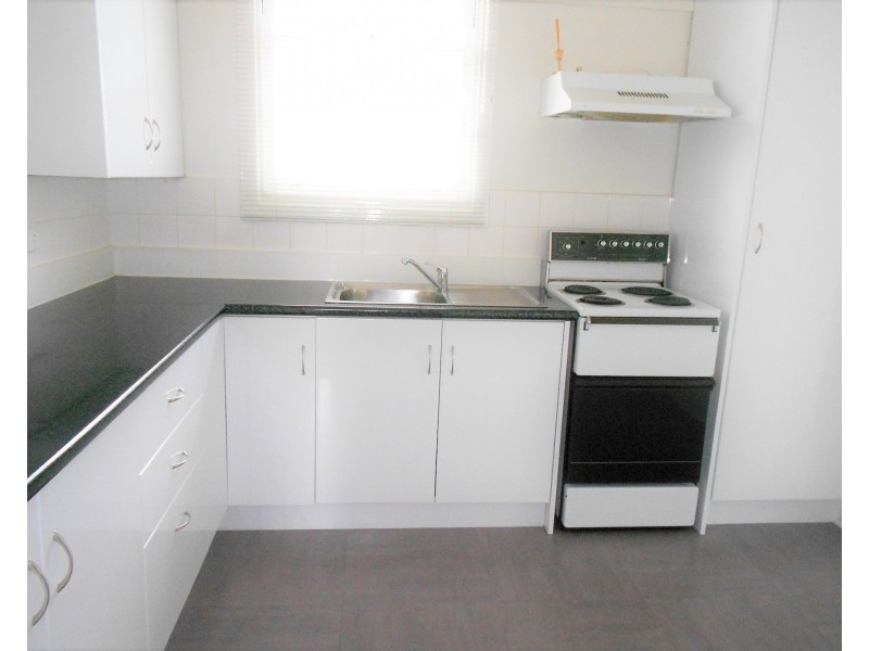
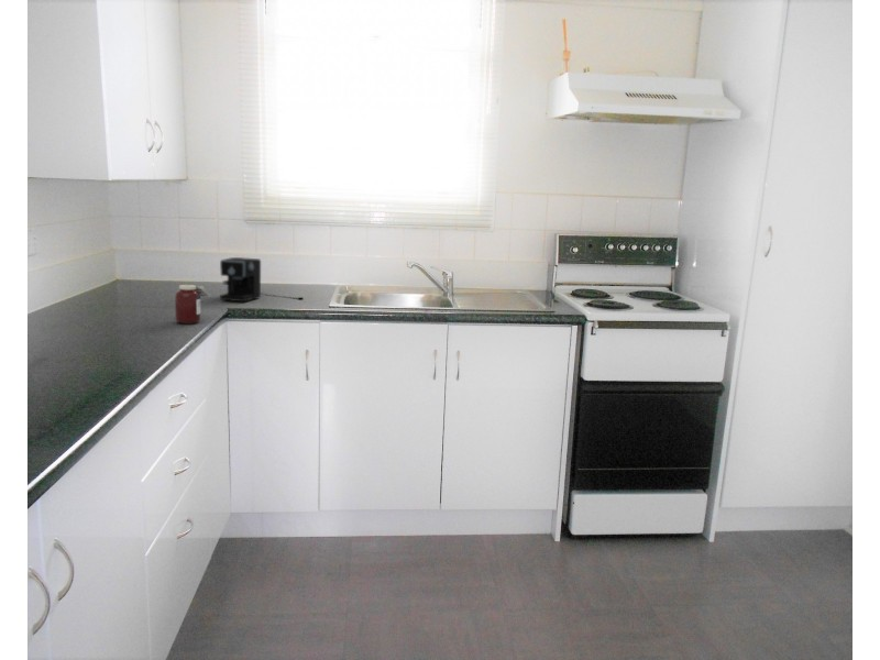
+ jar (191, 302)
+ coffee maker (260, 279)
